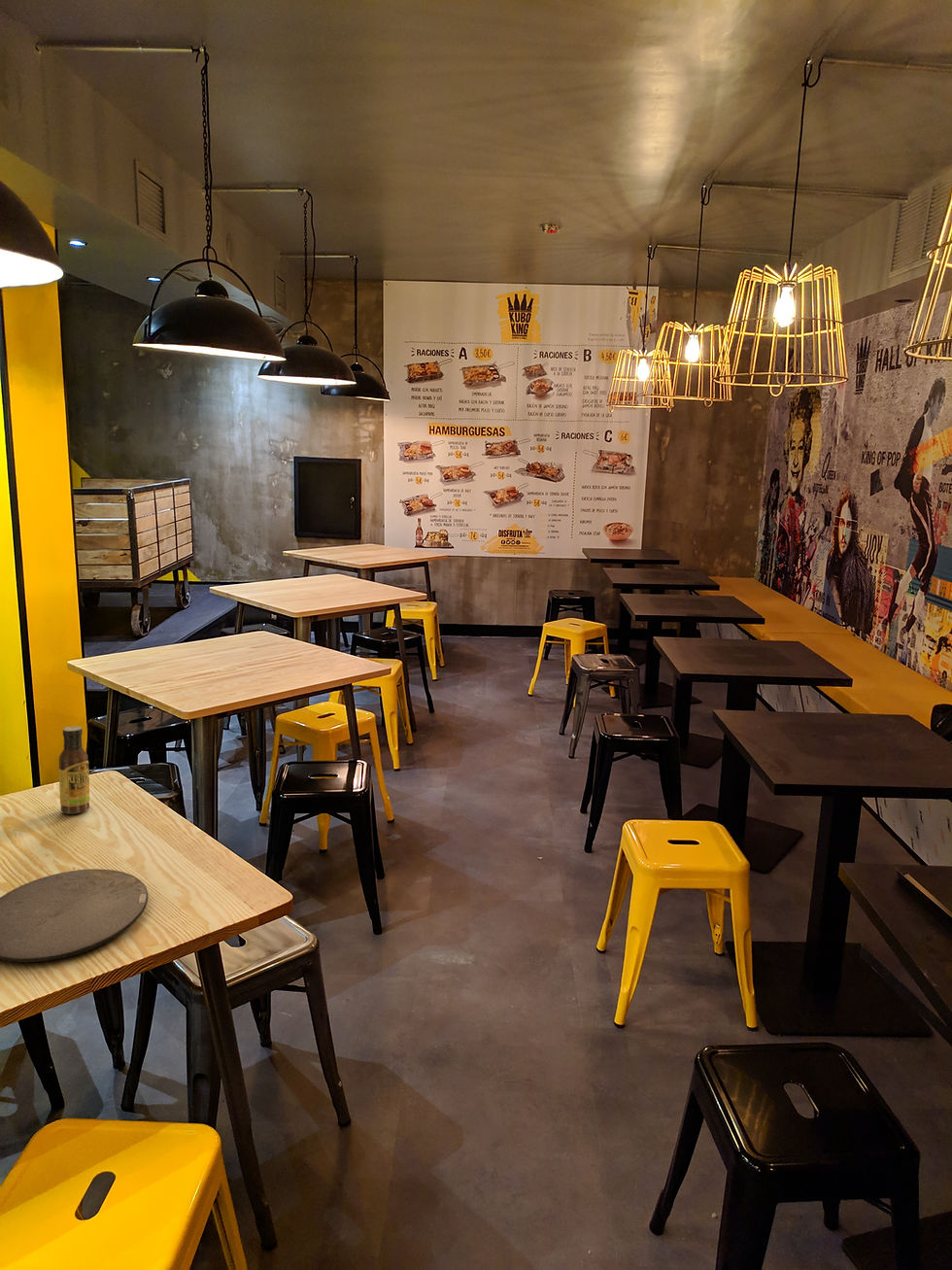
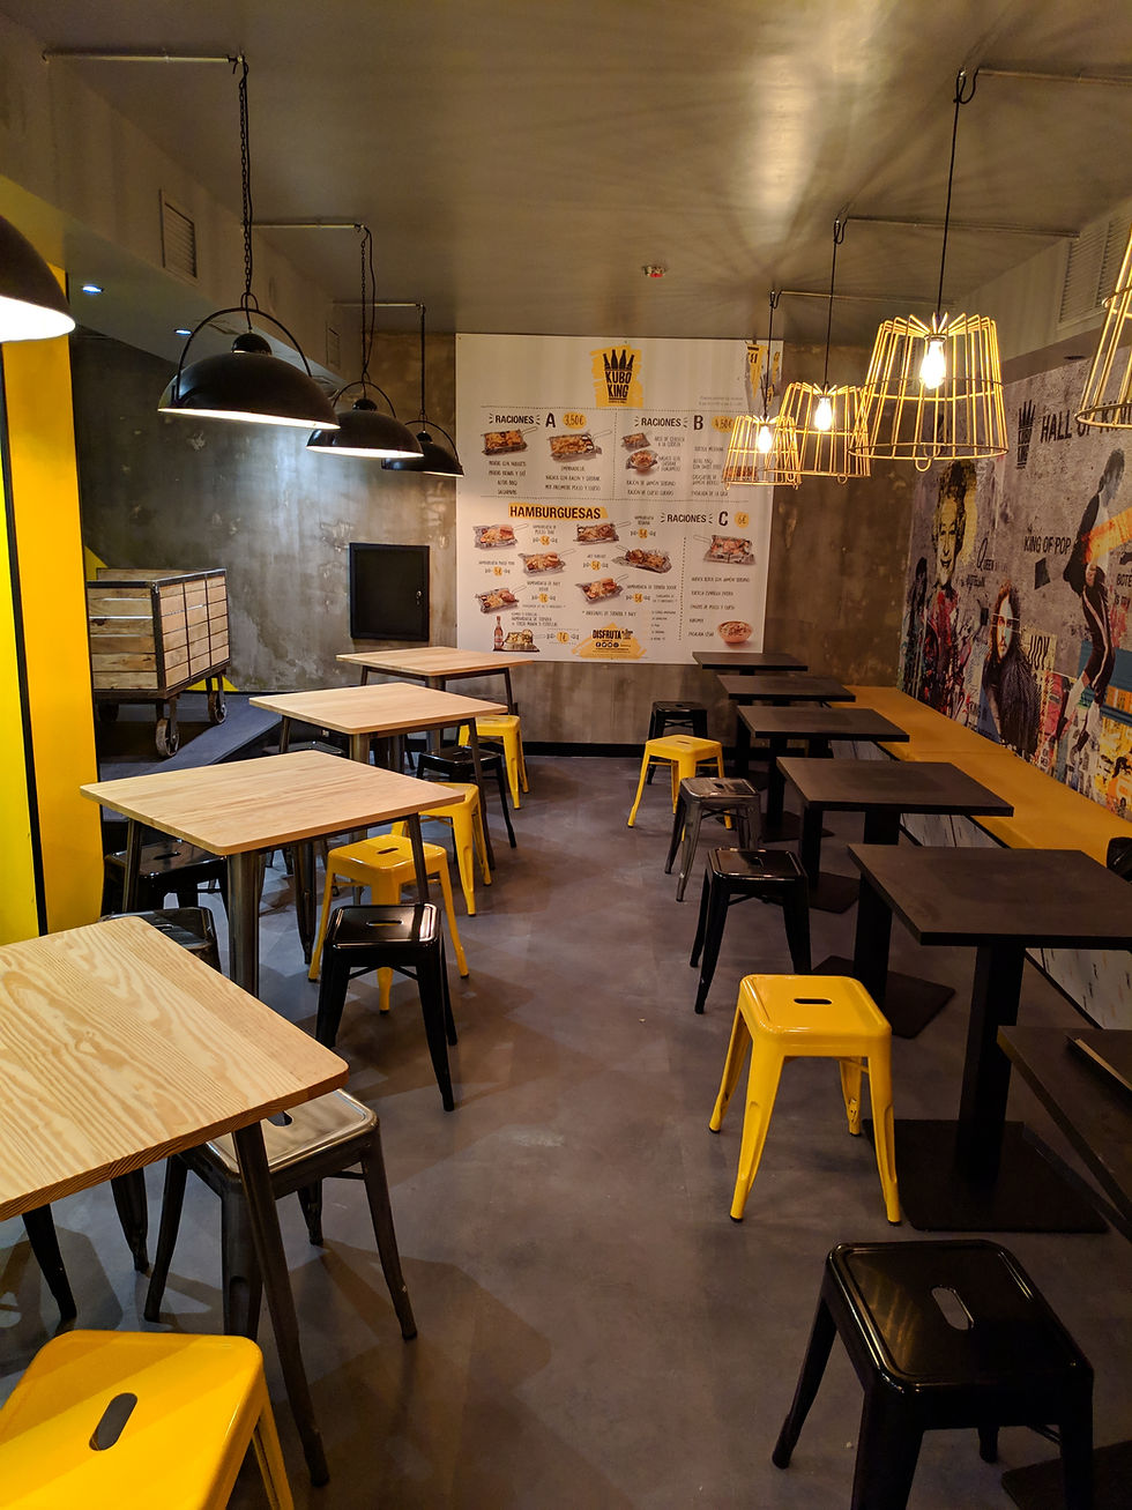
- plate (63, 911)
- sauce bottle (73, 770)
